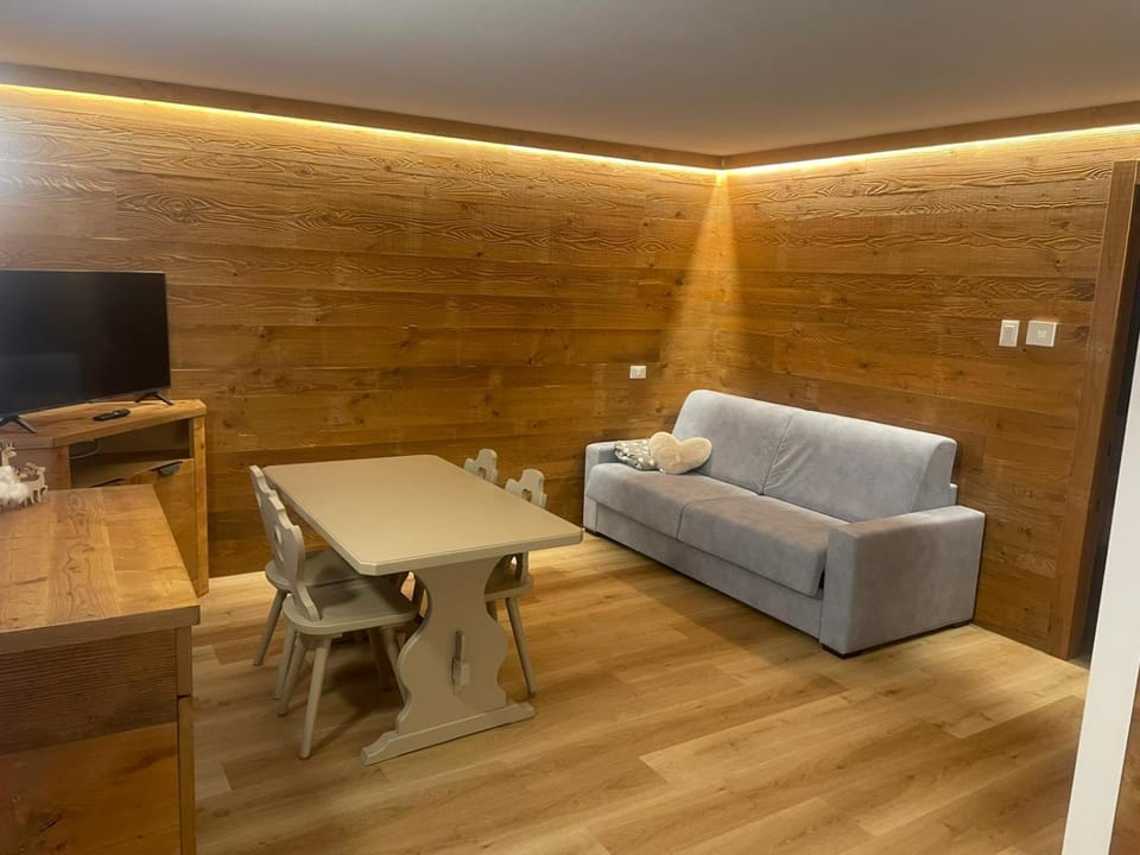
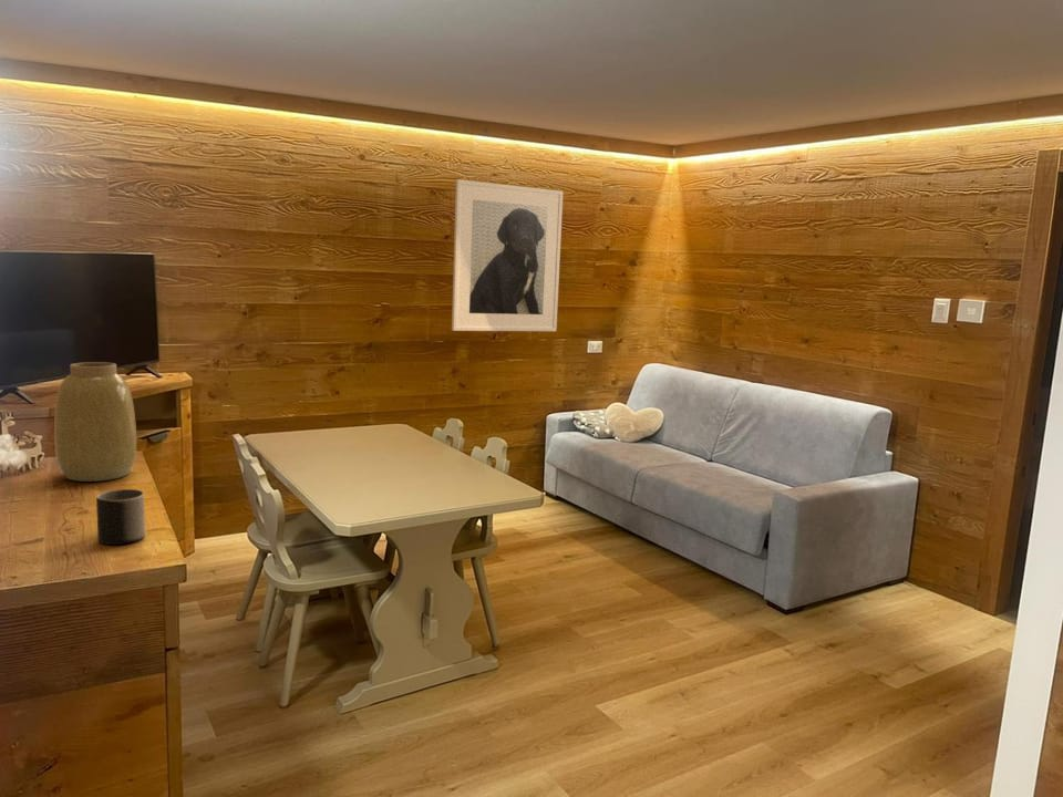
+ vase (95, 420)
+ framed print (508, 259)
+ mug (117, 514)
